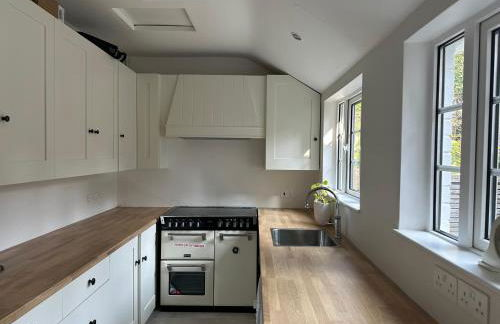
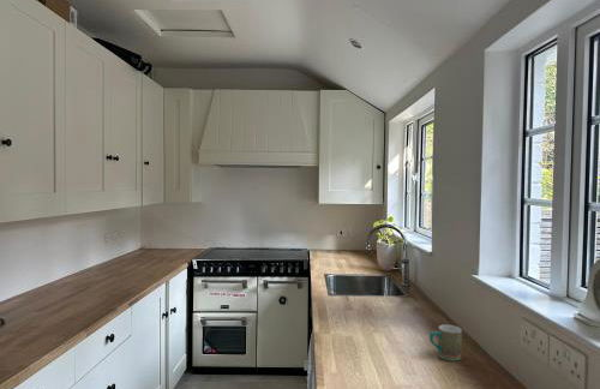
+ mug (444, 342)
